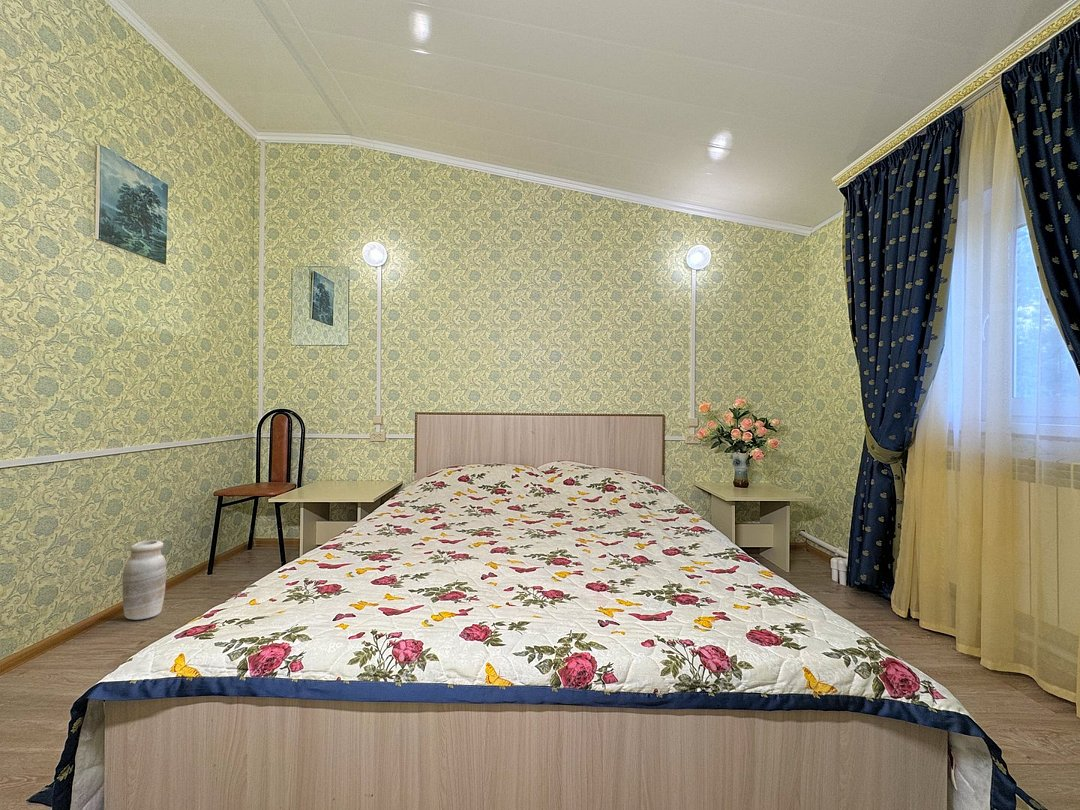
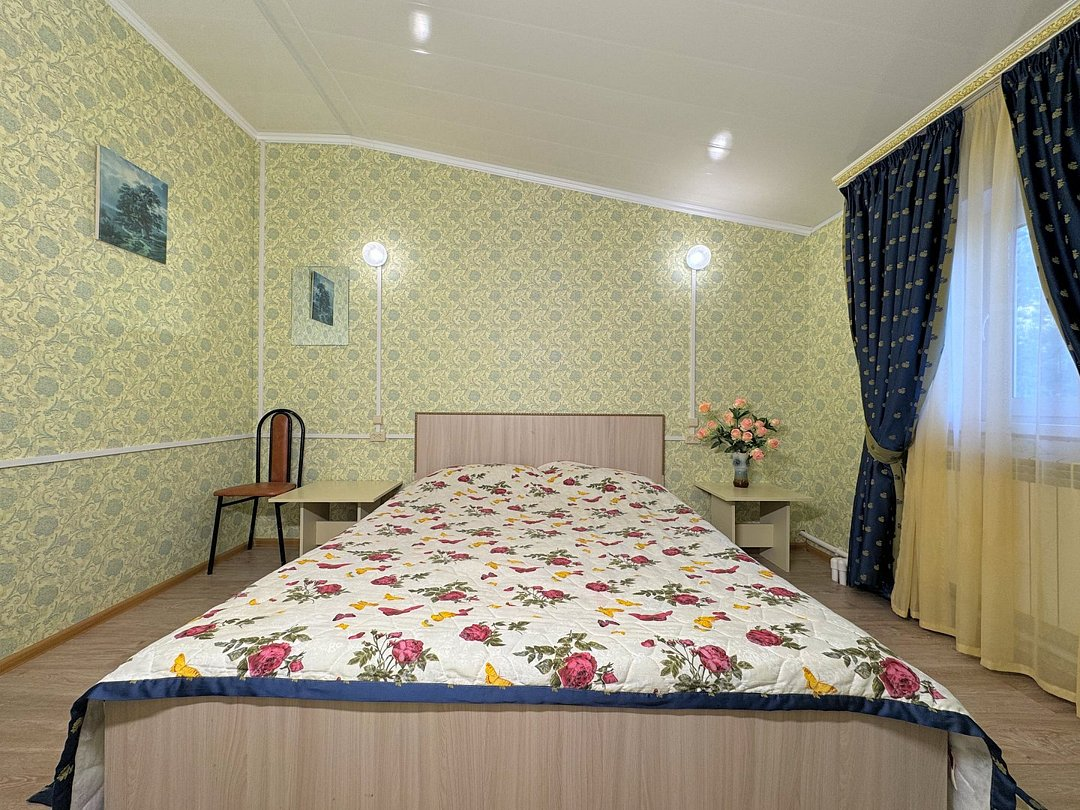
- vase (145, 579)
